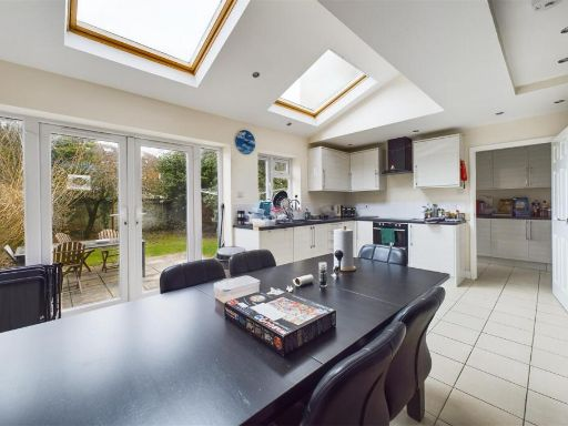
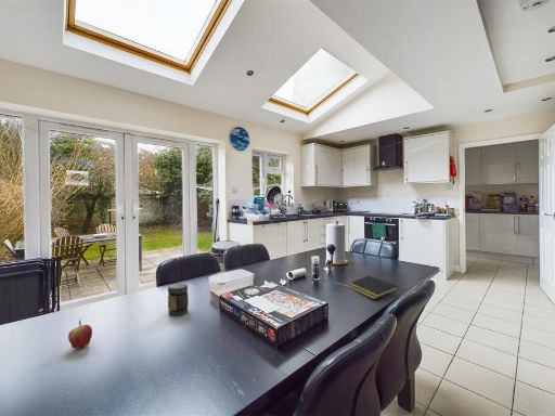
+ fruit (80, 332)
+ jar (178, 298)
+ notepad (371, 286)
